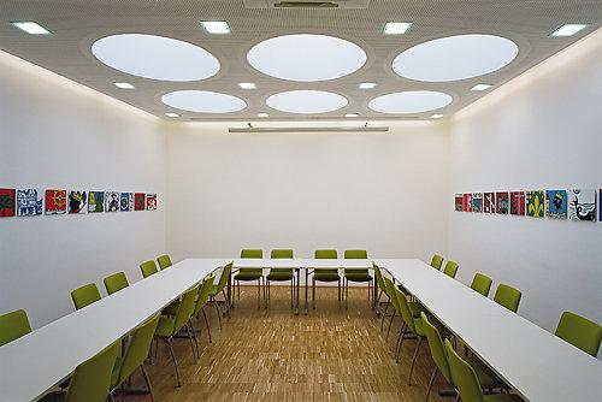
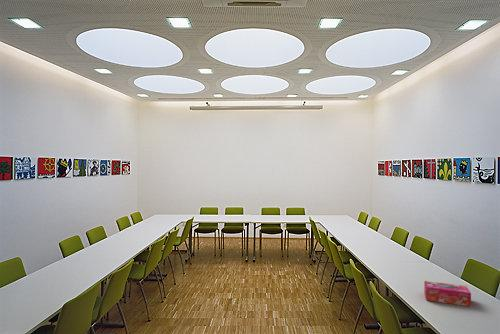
+ tissue box (446, 293)
